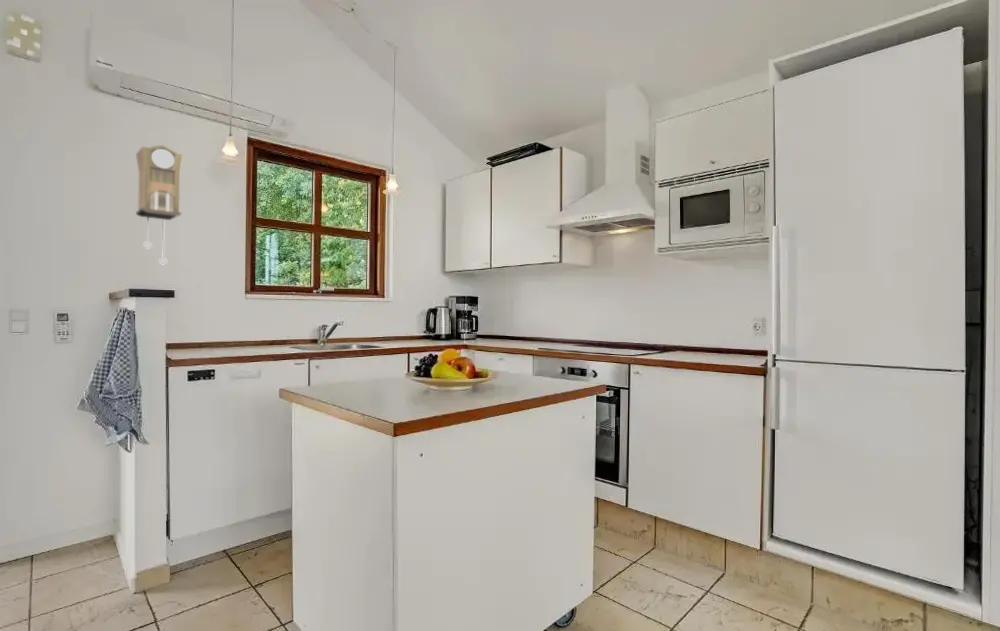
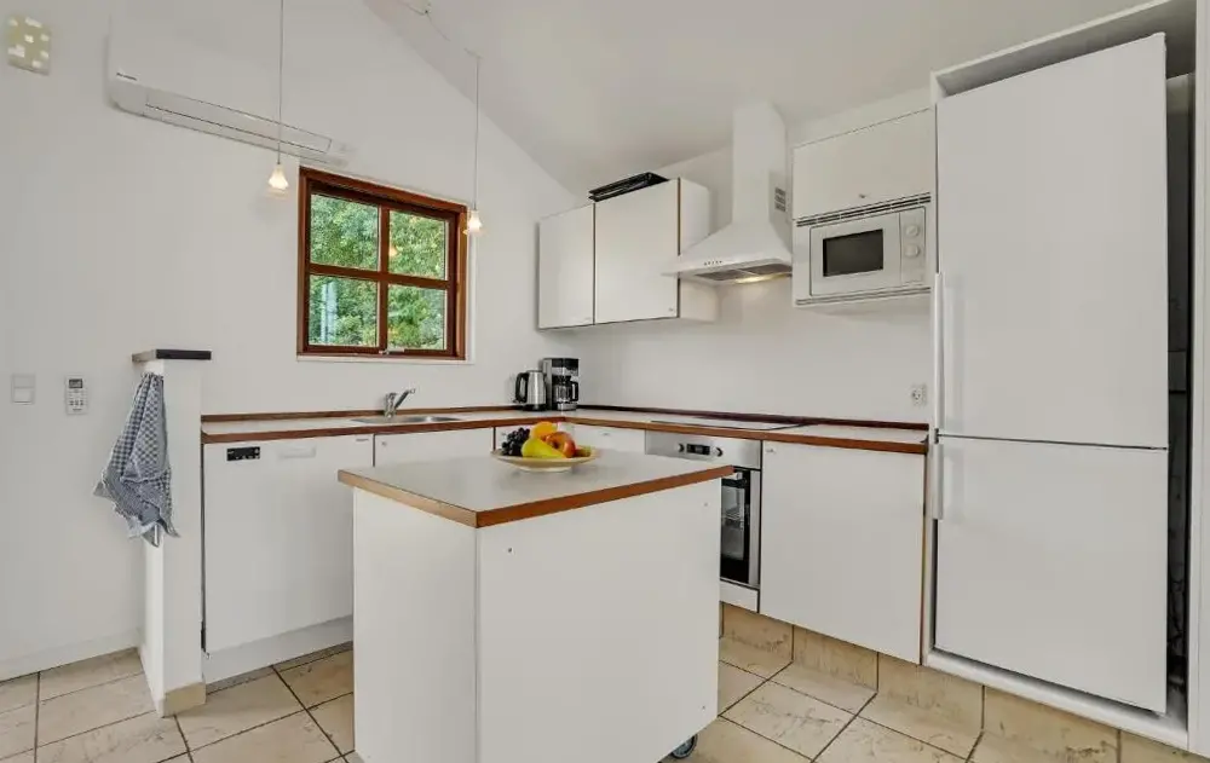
- pendulum clock (158, 205)
